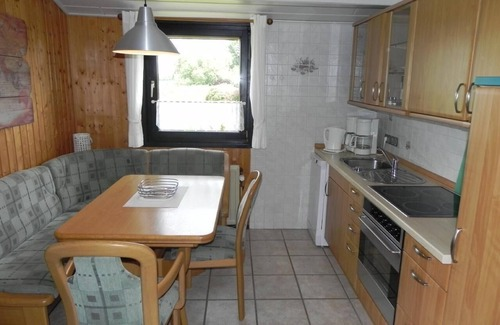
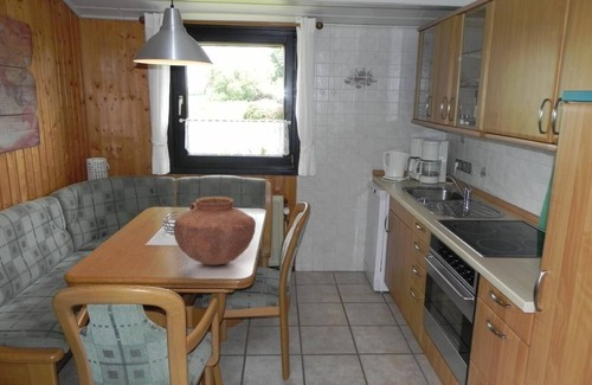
+ vase (214, 231)
